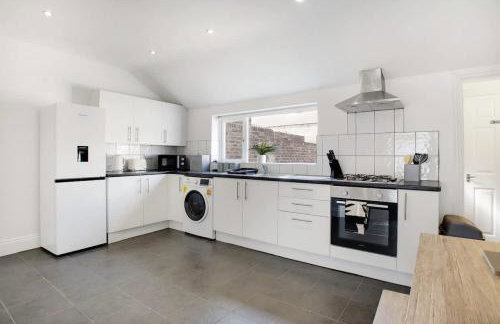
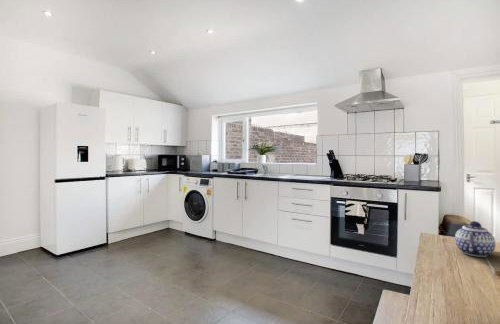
+ teapot (474, 237)
